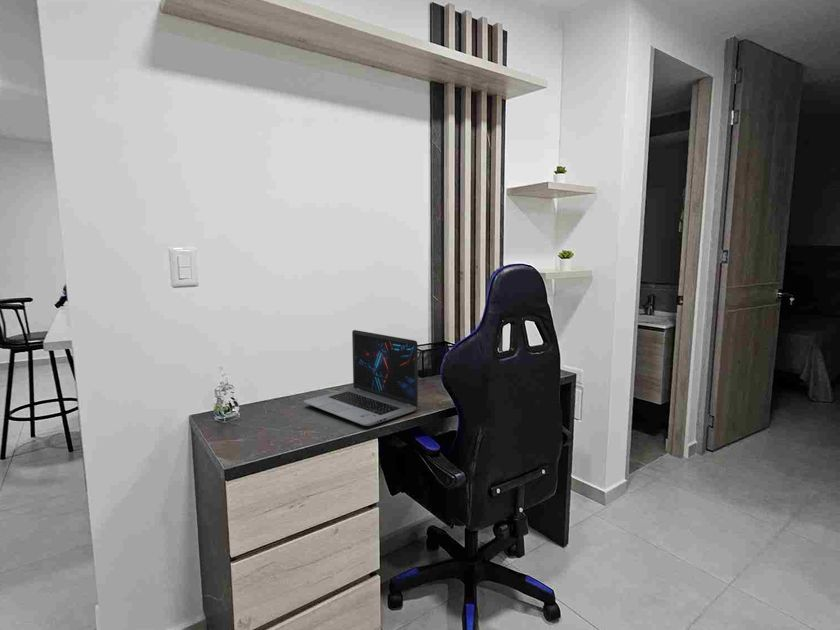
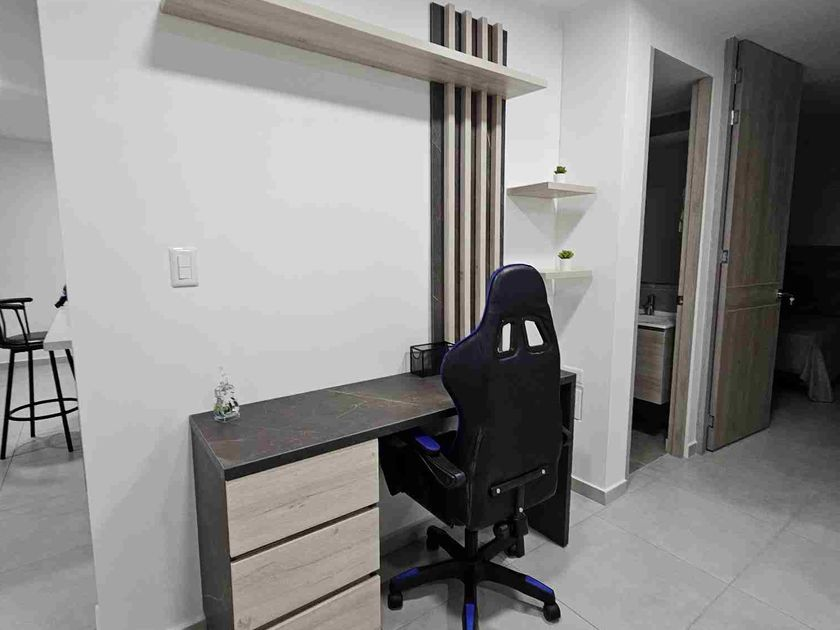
- laptop (358, 374)
